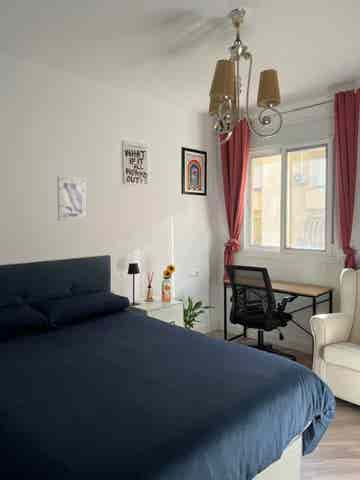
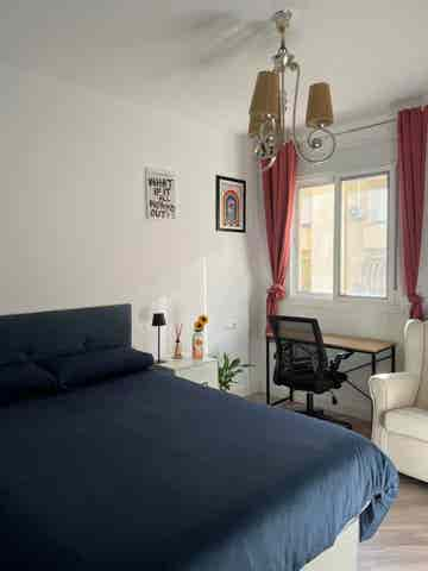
- wall art (72, 199)
